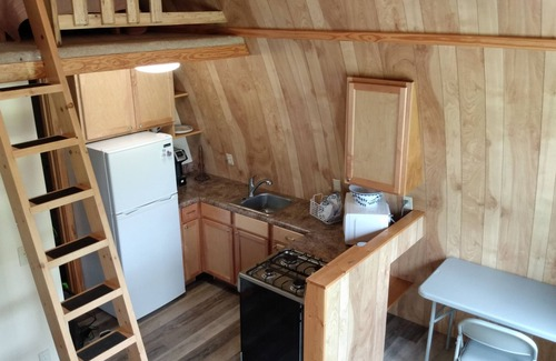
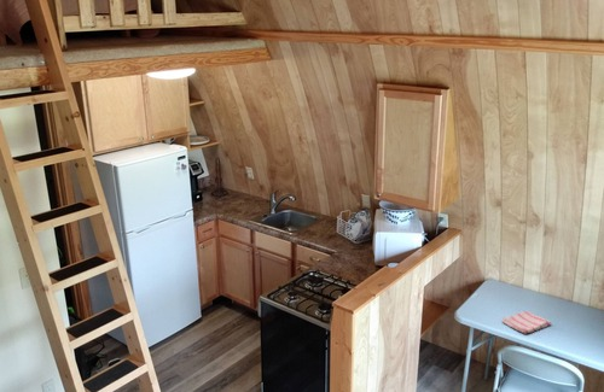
+ dish towel (525, 321)
